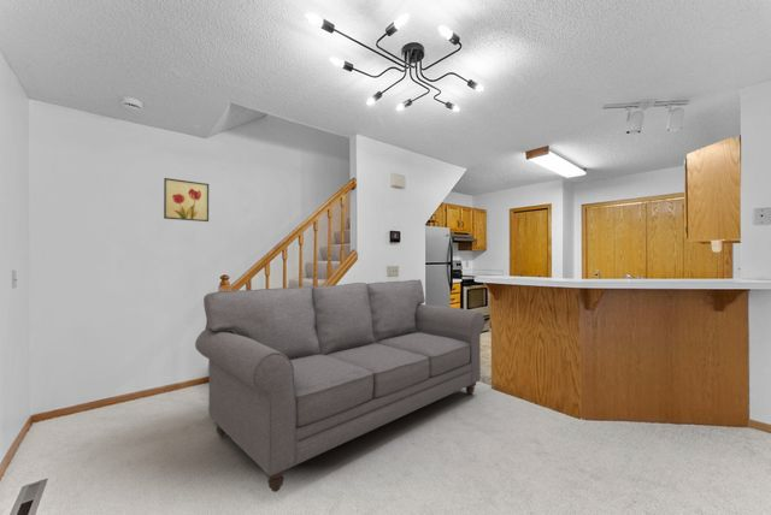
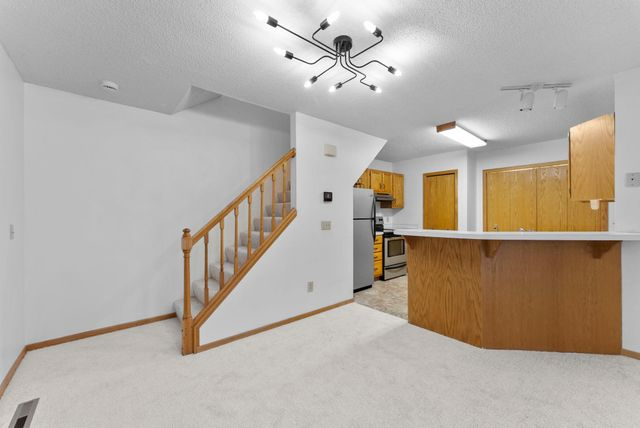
- sofa (363, 348)
- wall art (187, 200)
